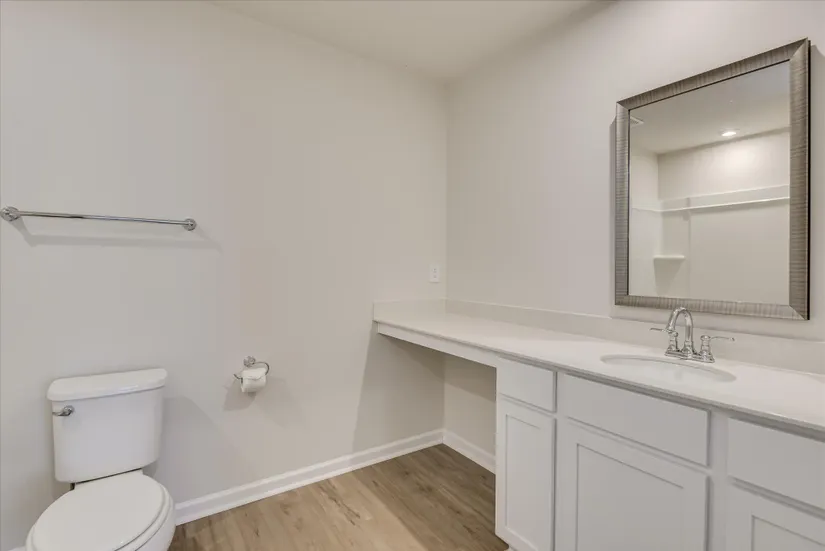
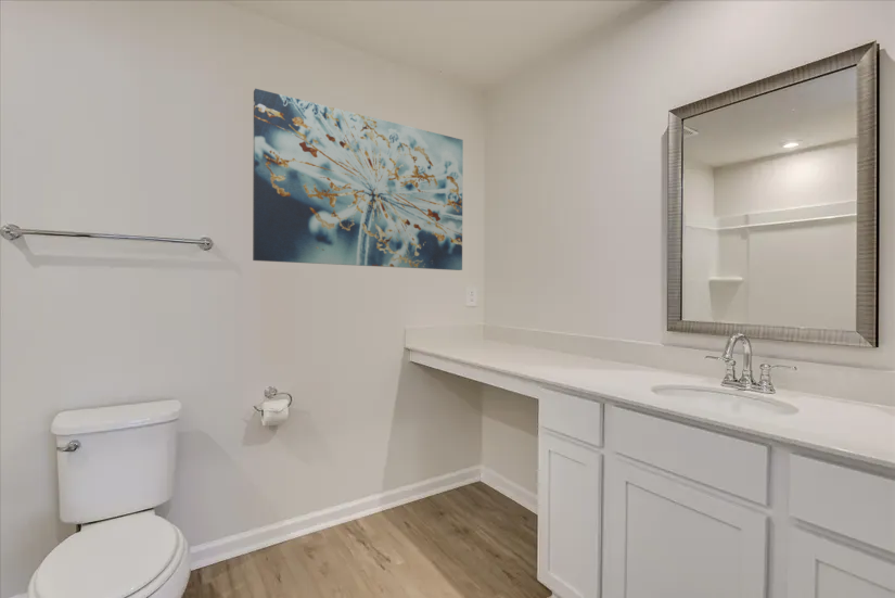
+ wall art (371, 192)
